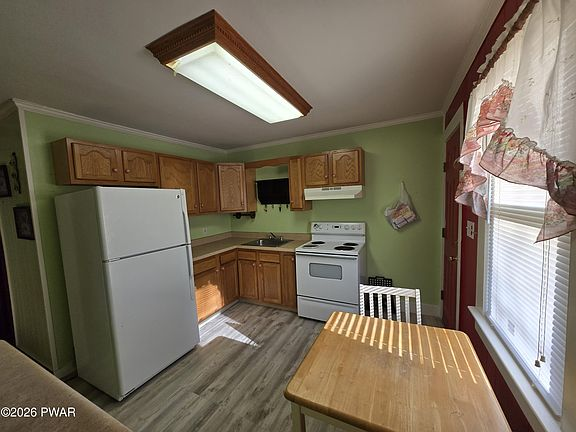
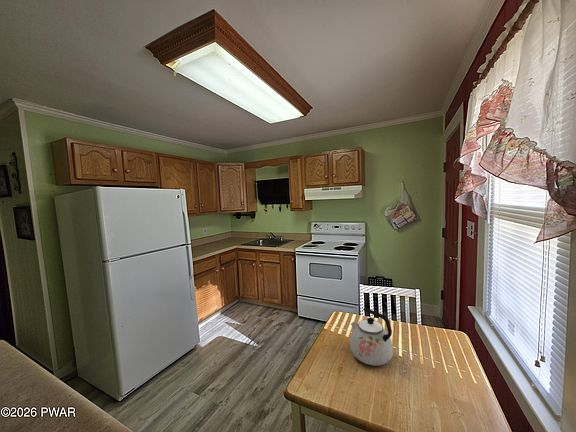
+ kettle (370, 332)
